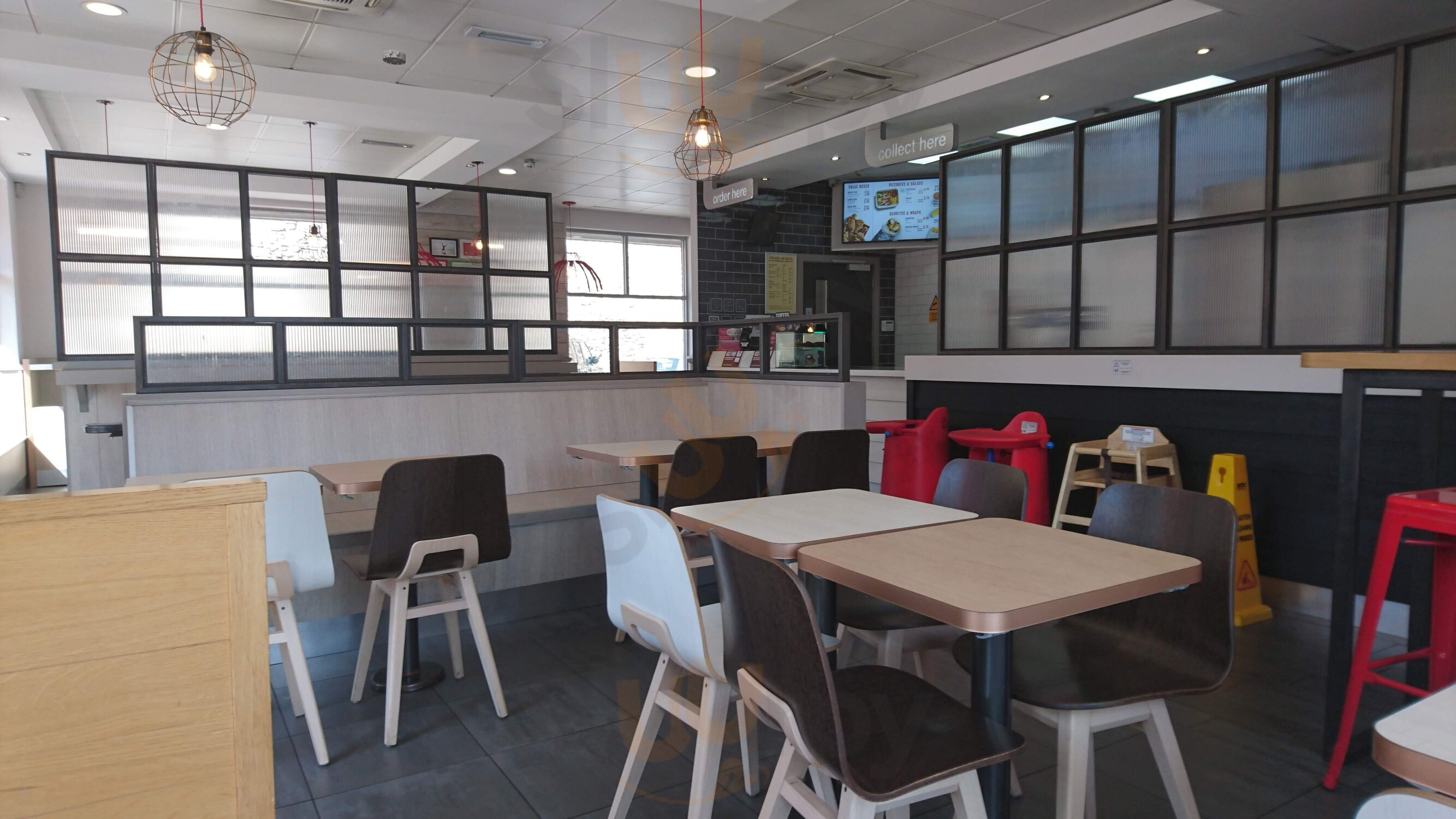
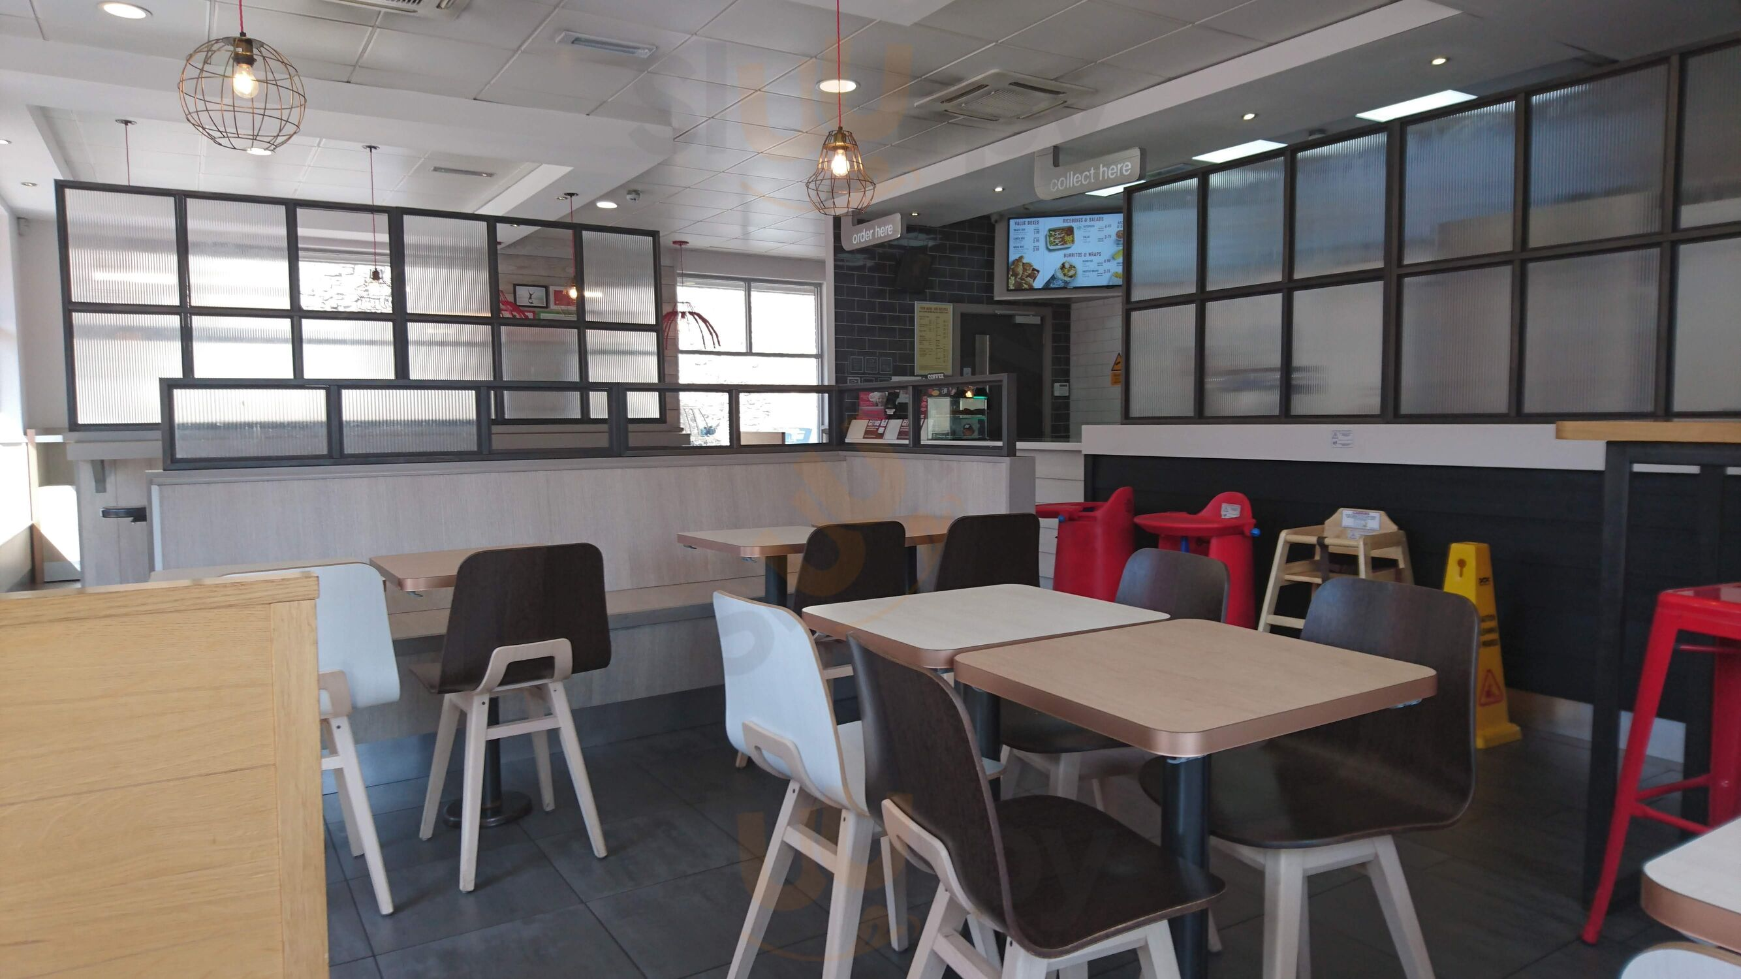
- smoke detector (394, 57)
